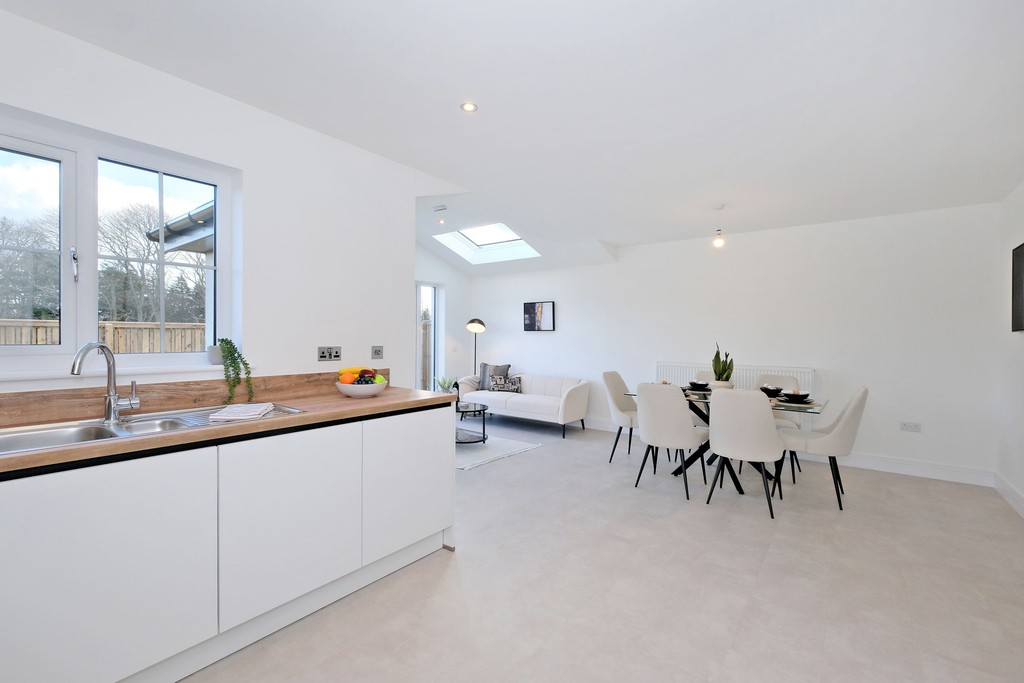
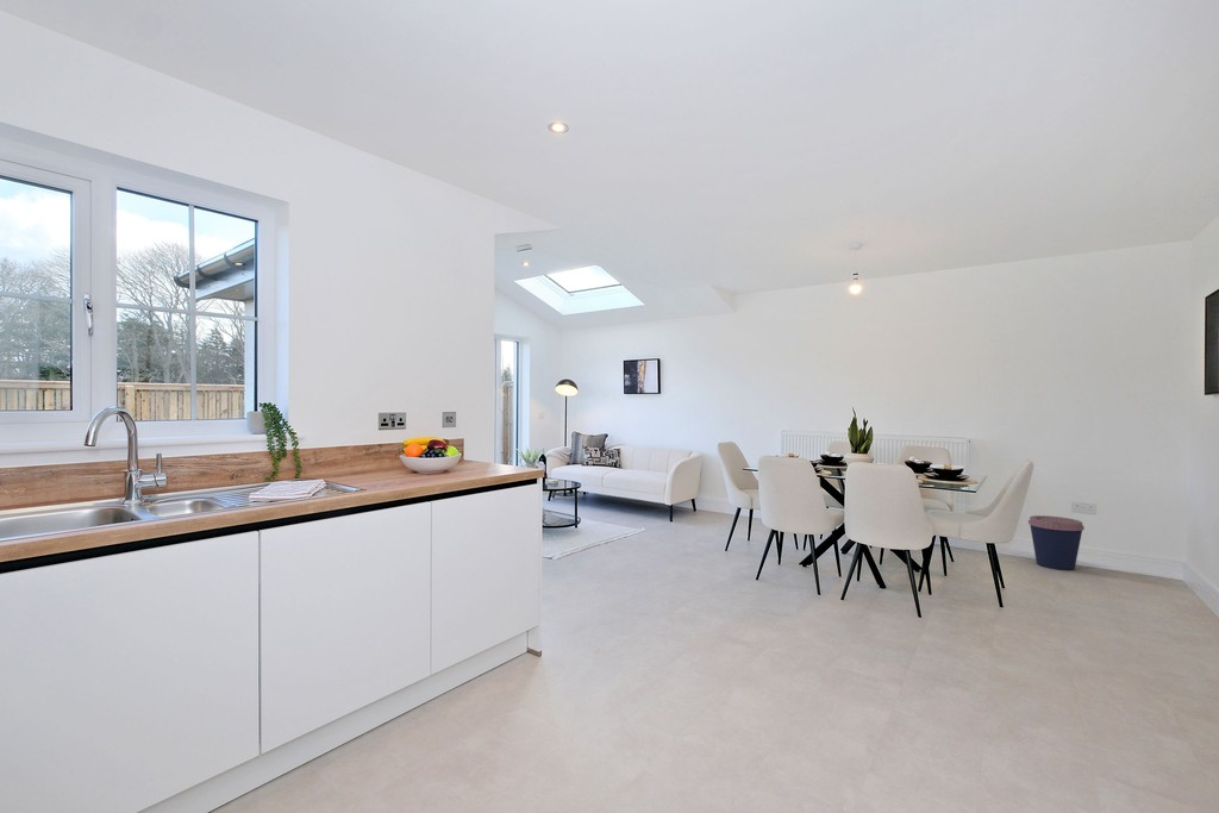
+ coffee cup (1055, 543)
